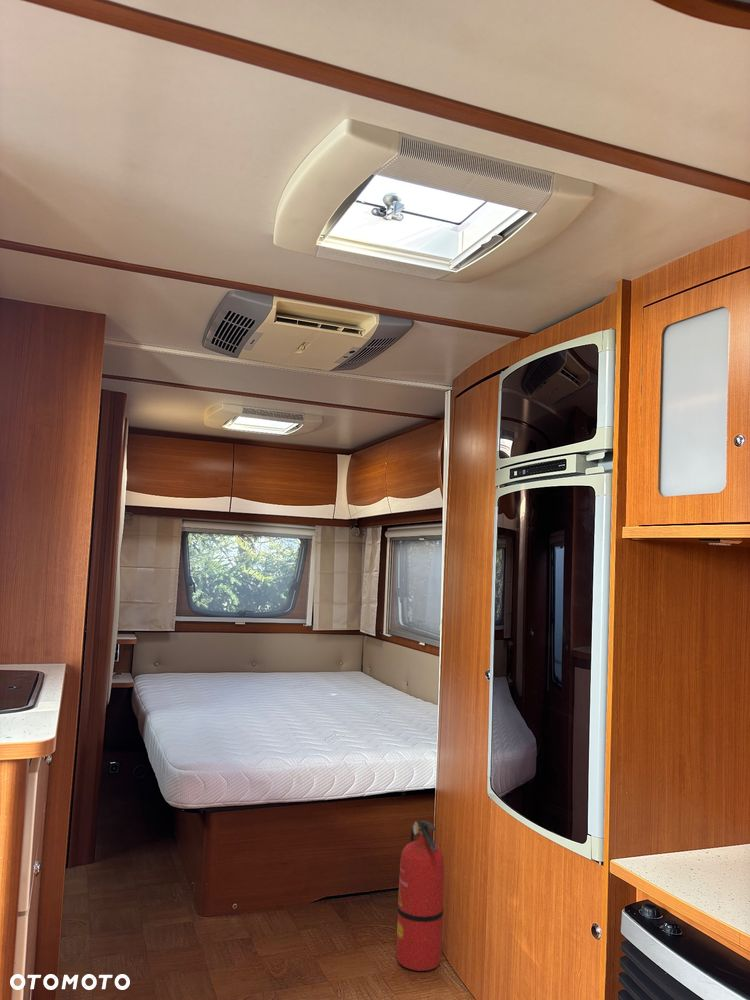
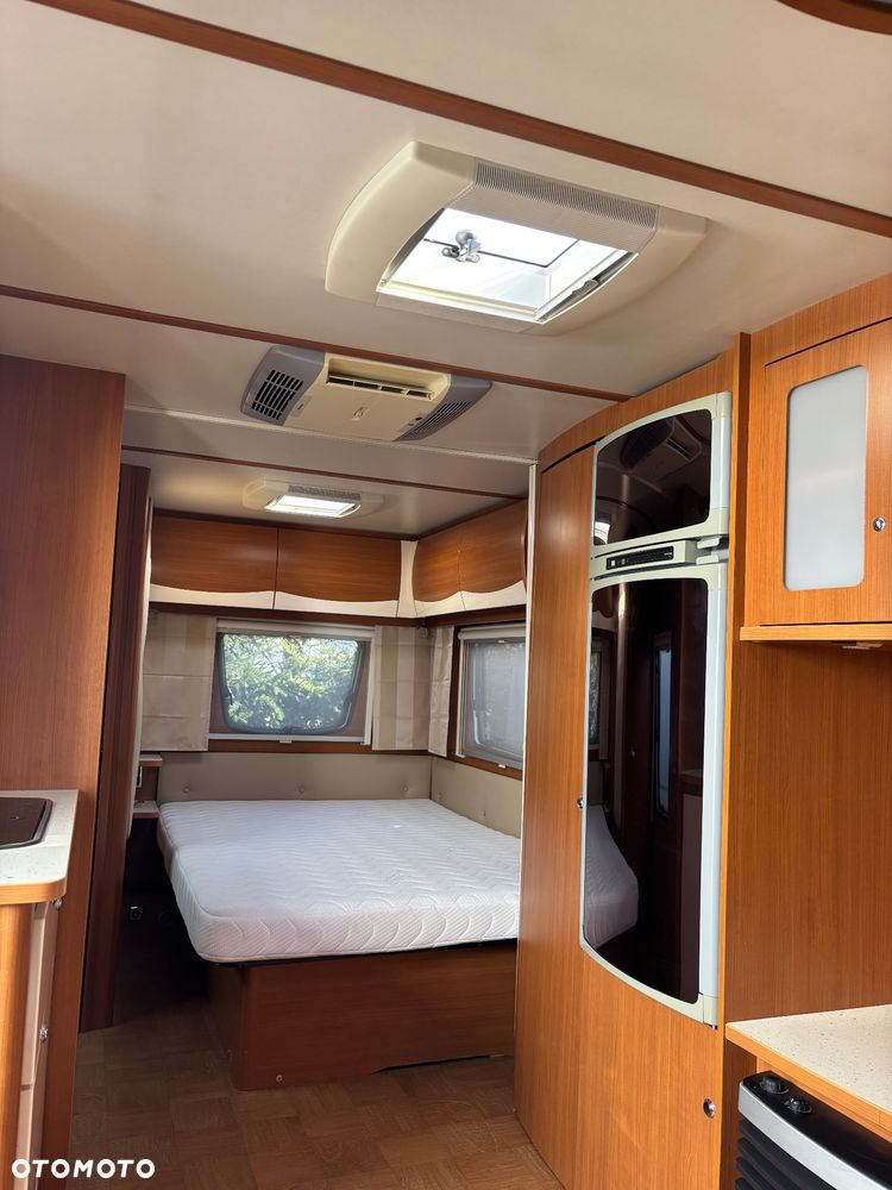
- fire extinguisher (420, 888)
